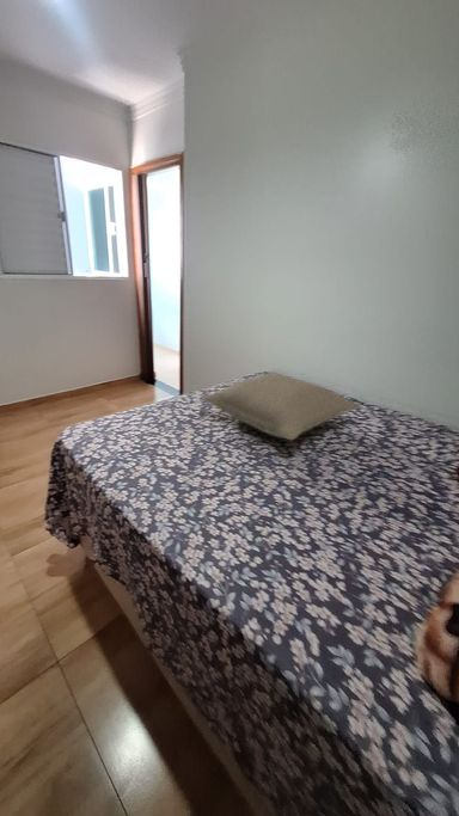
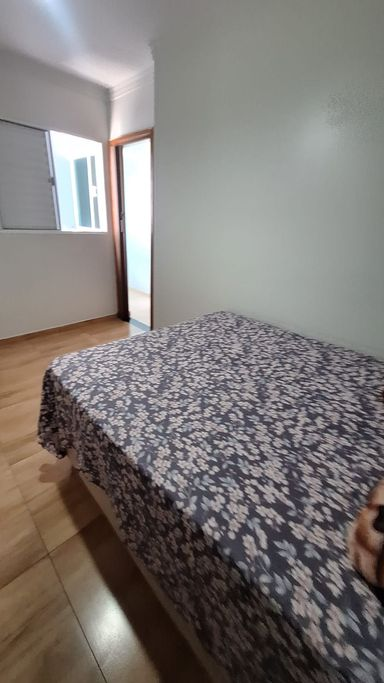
- pillow (280, 401)
